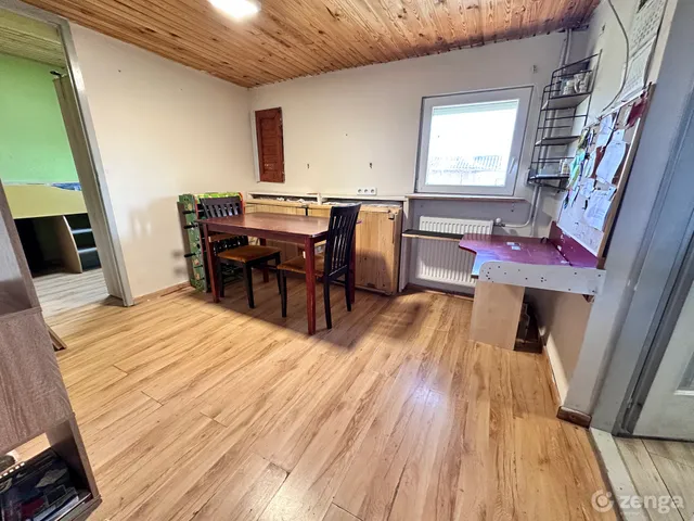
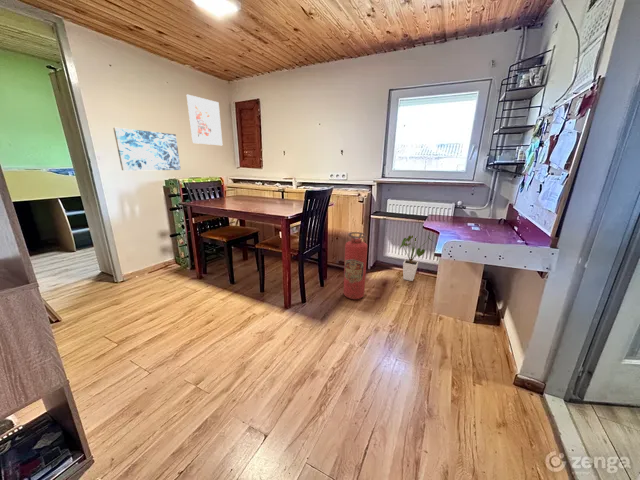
+ house plant (414, 256)
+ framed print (205, 122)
+ wall art (150, 151)
+ fire extinguisher (355, 265)
